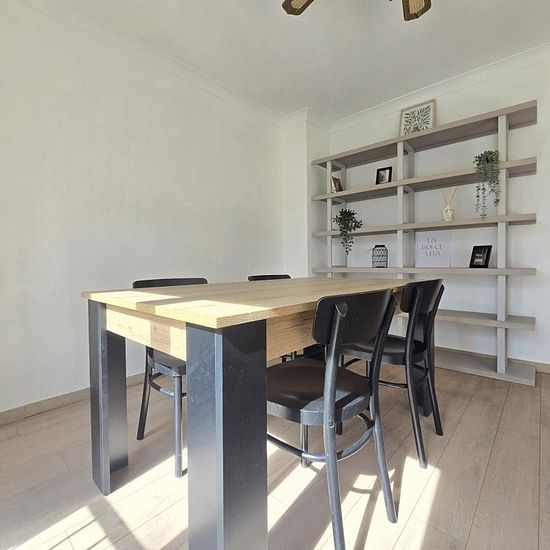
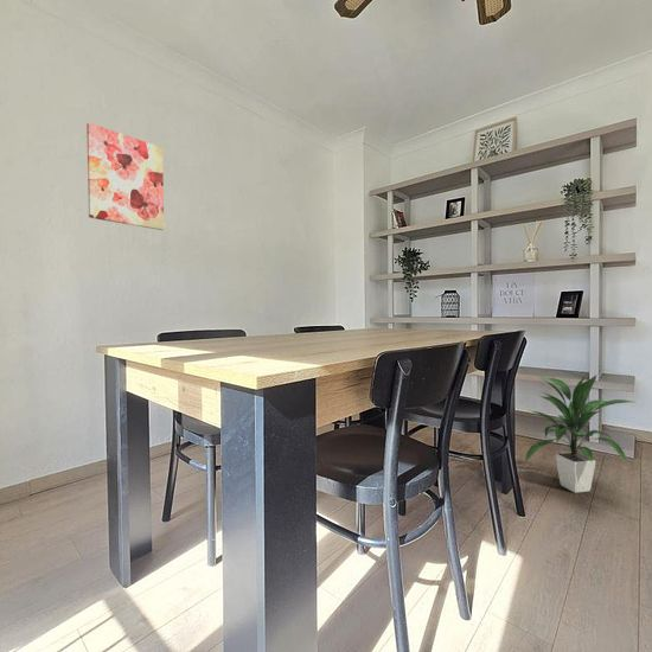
+ wall art (128, 180)
+ indoor plant (569, 428)
